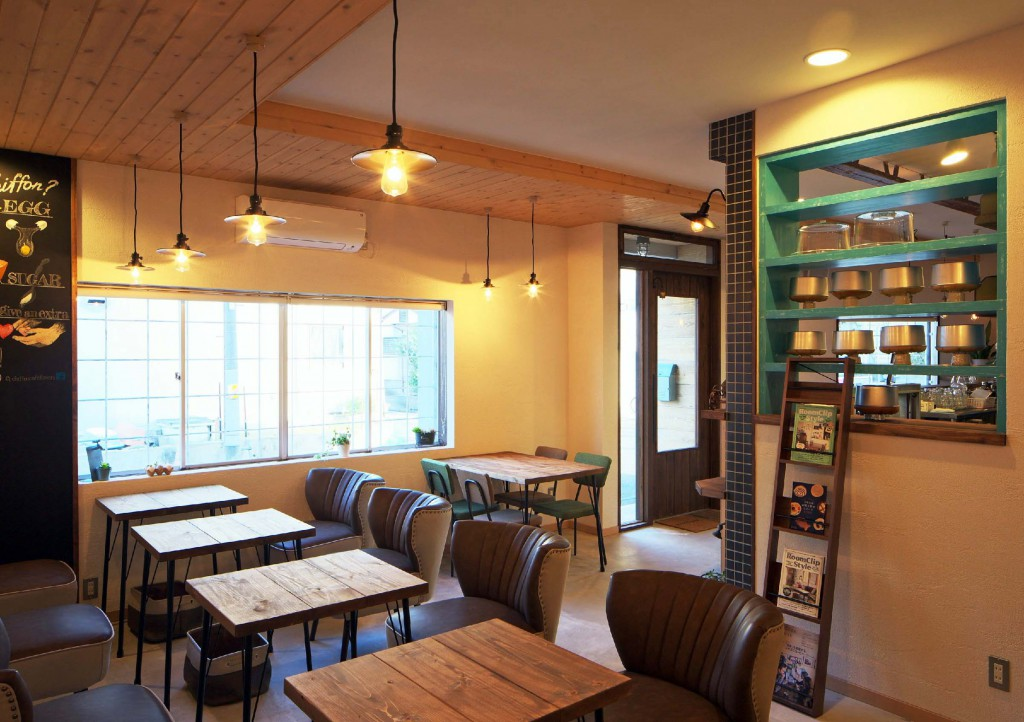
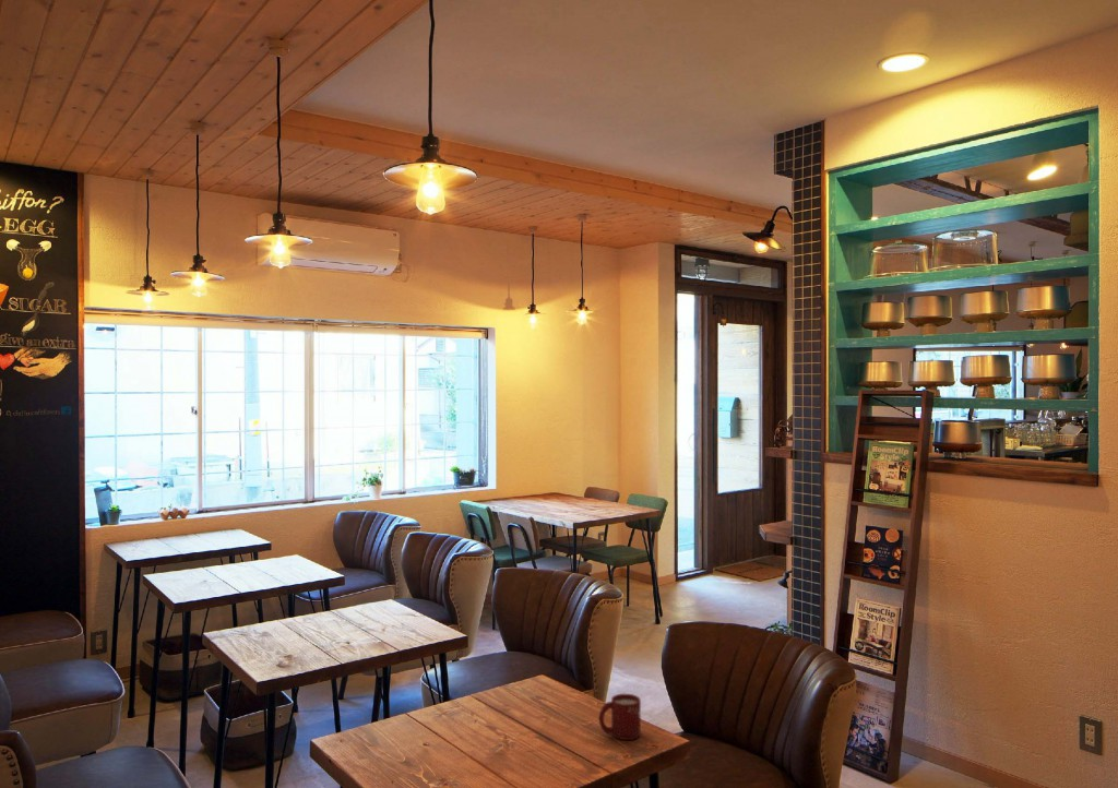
+ cup (619, 716)
